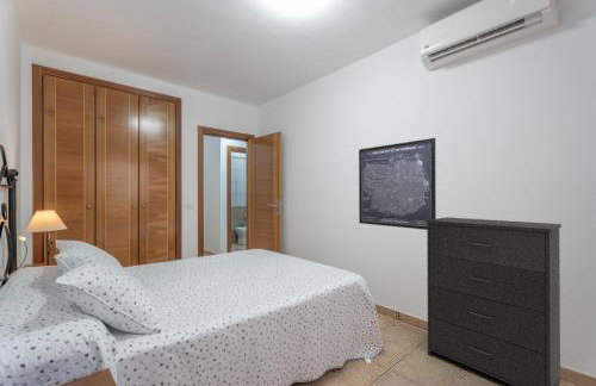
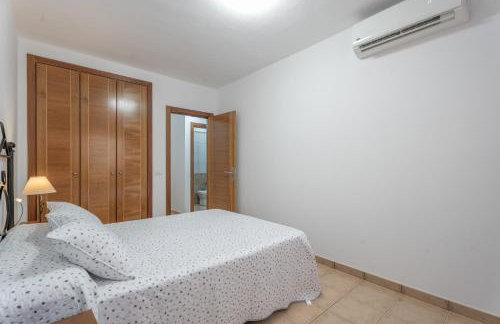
- wall art (392, 185)
- dresser (488, 294)
